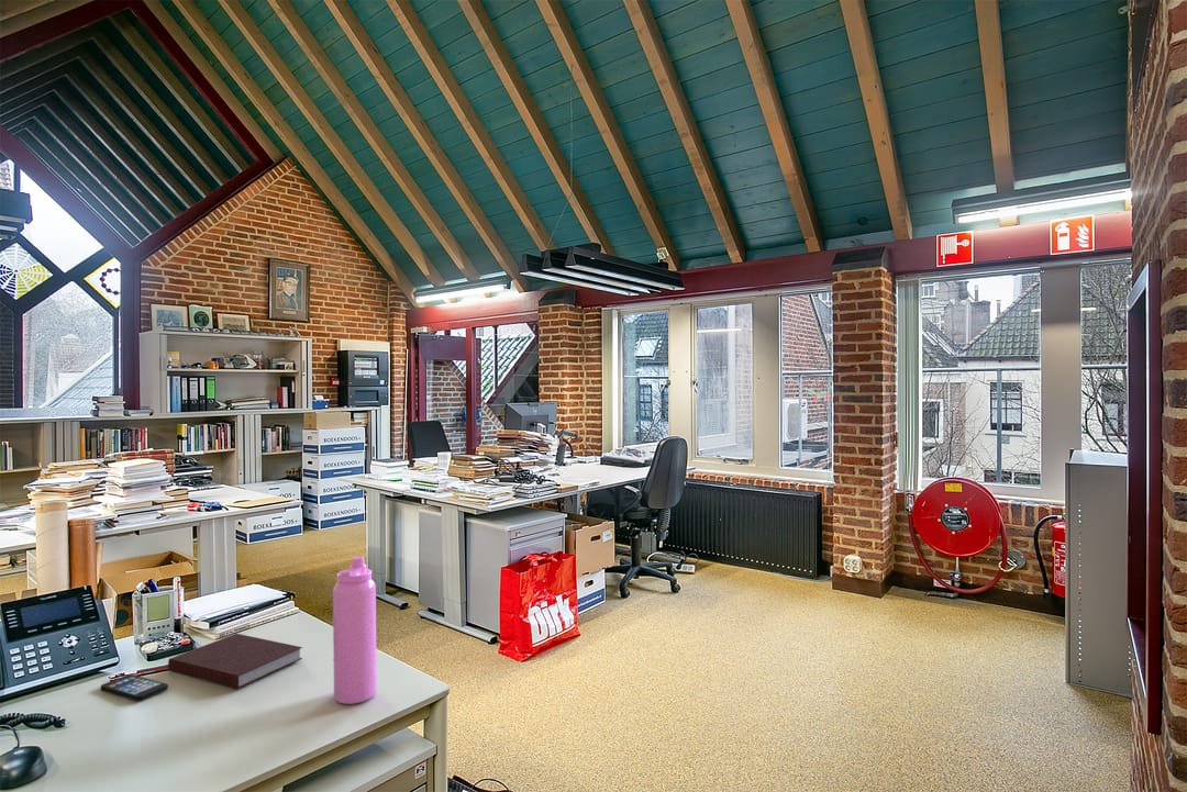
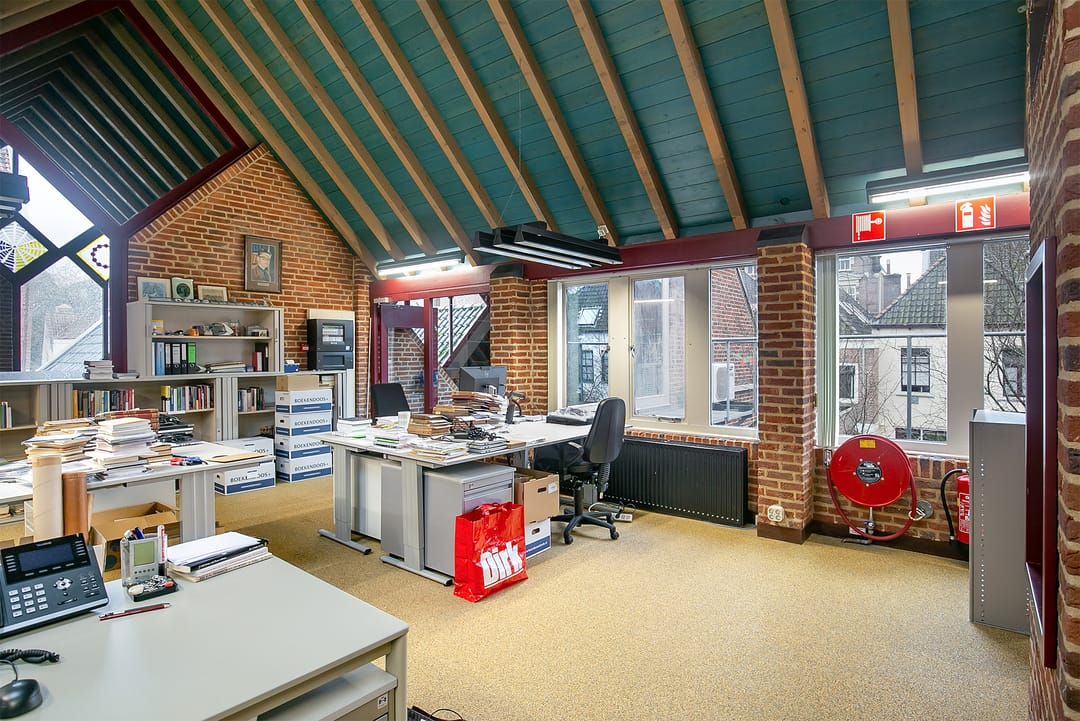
- water bottle (354, 627)
- smartphone (134, 687)
- notebook (236, 658)
